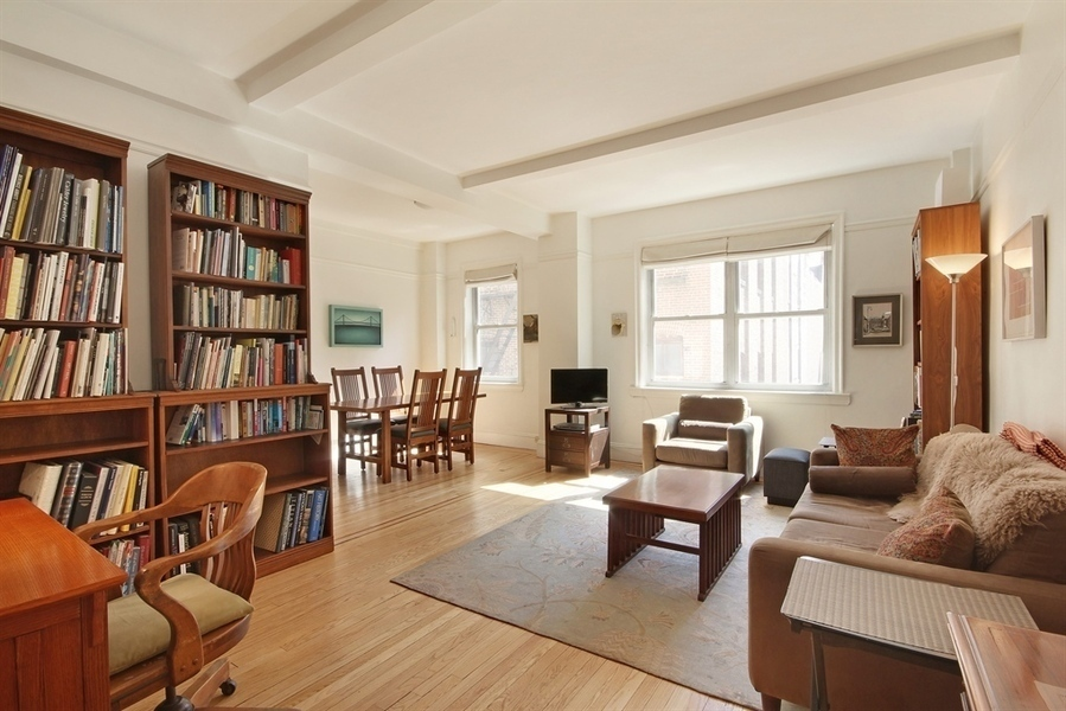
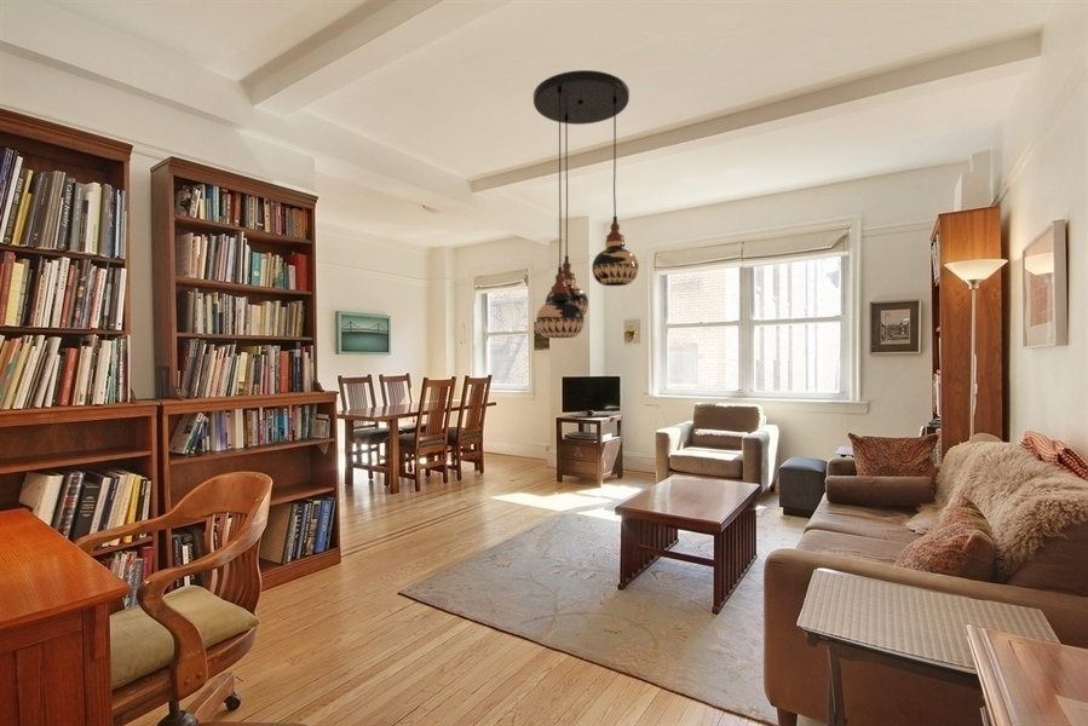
+ light fixture (566, 217)
